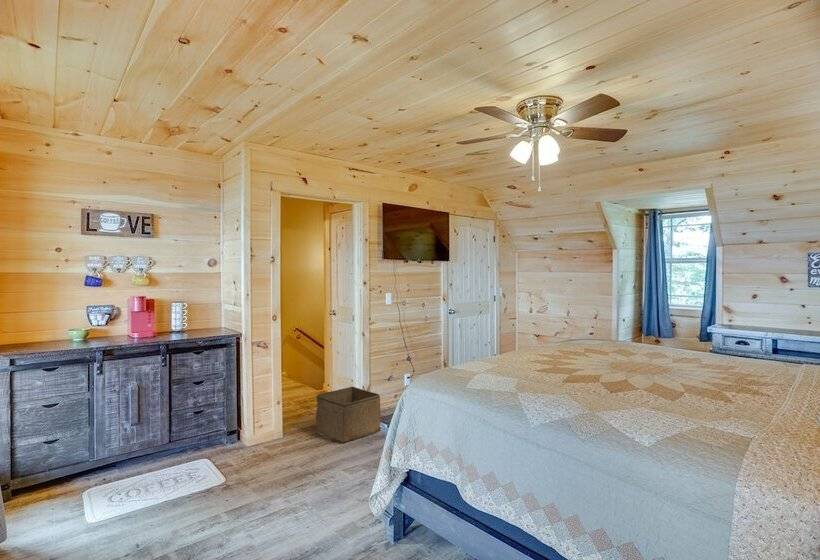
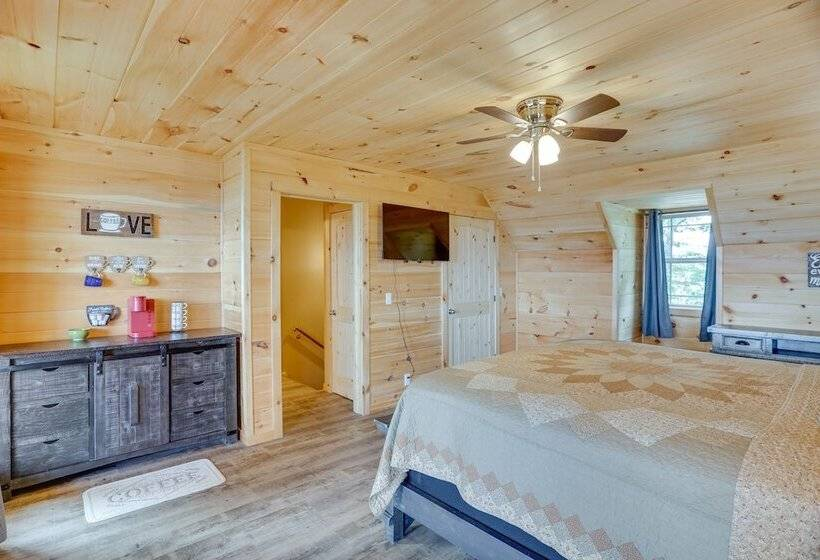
- storage bin (348, 412)
